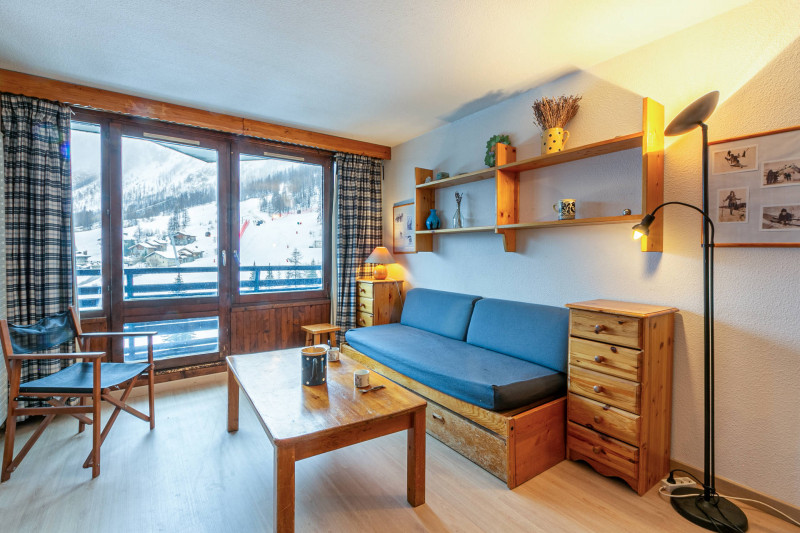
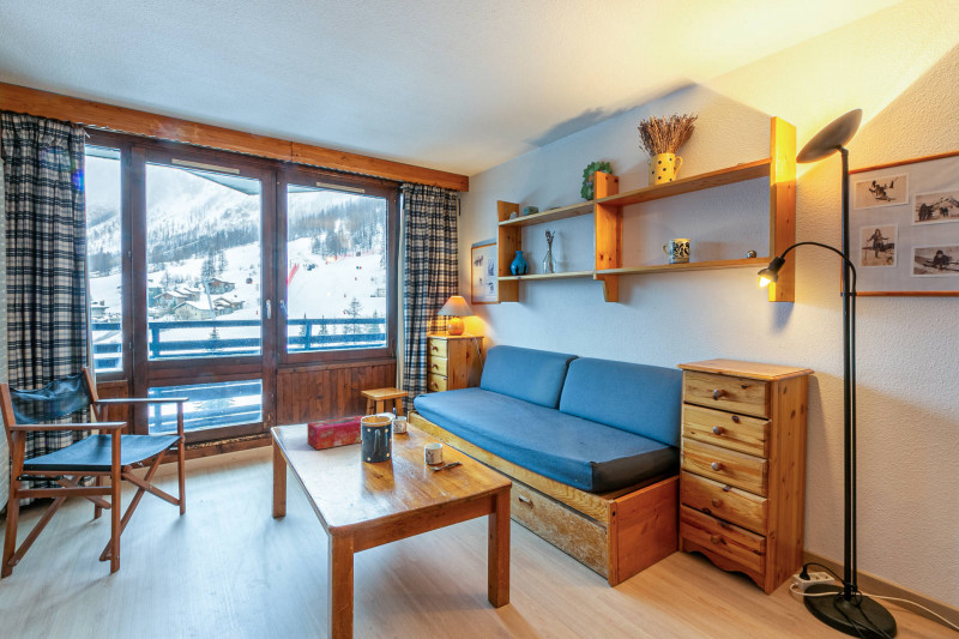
+ tissue box (340, 430)
